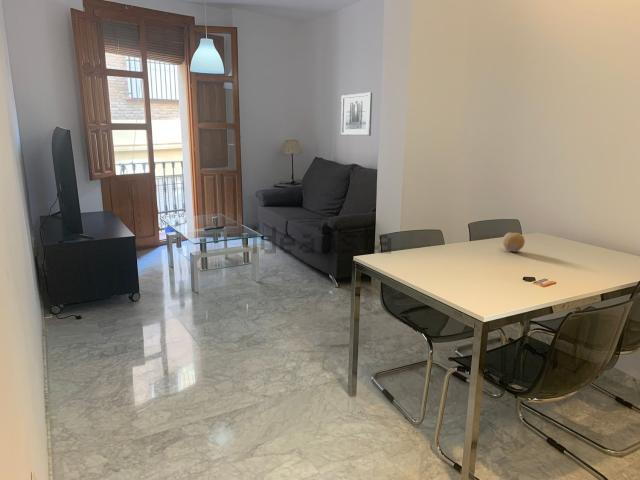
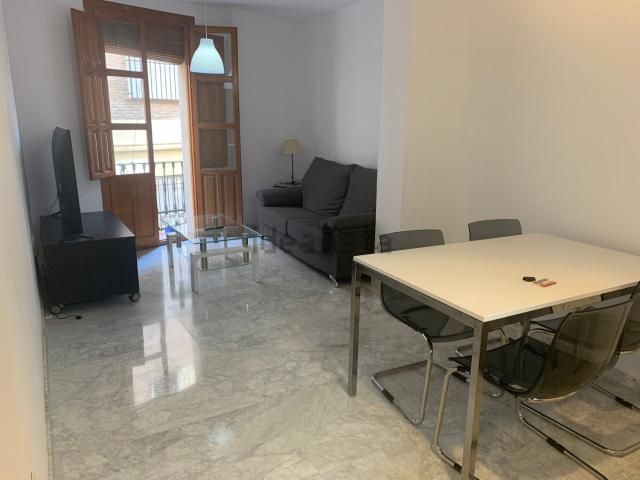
- wall art (355, 115)
- fruit (513, 242)
